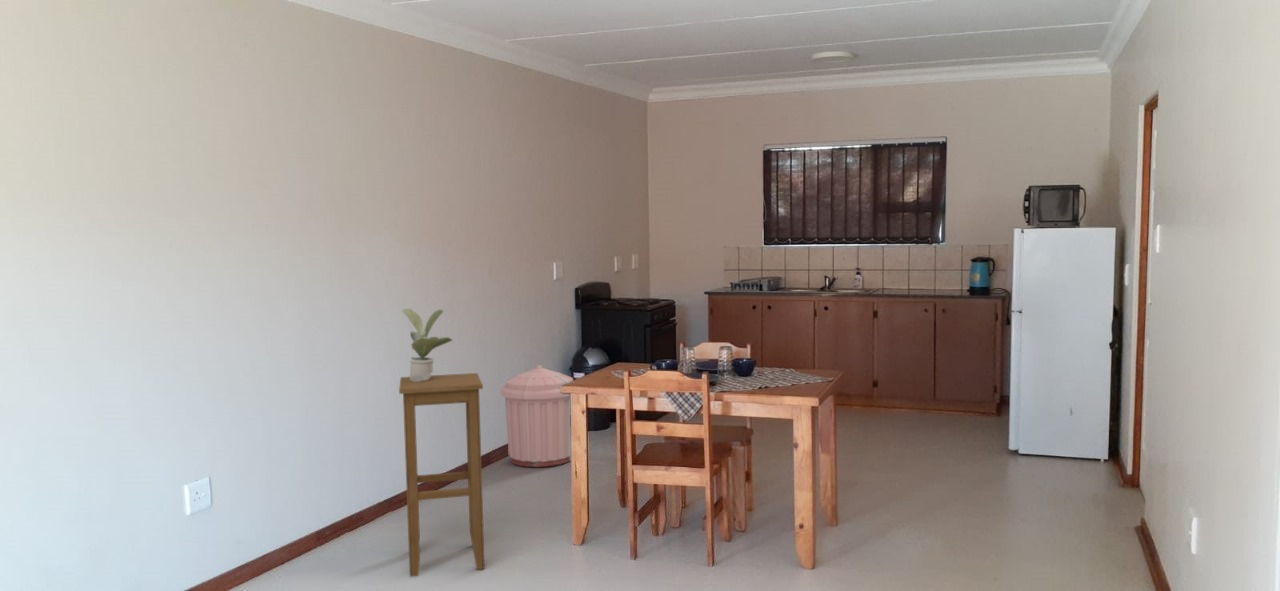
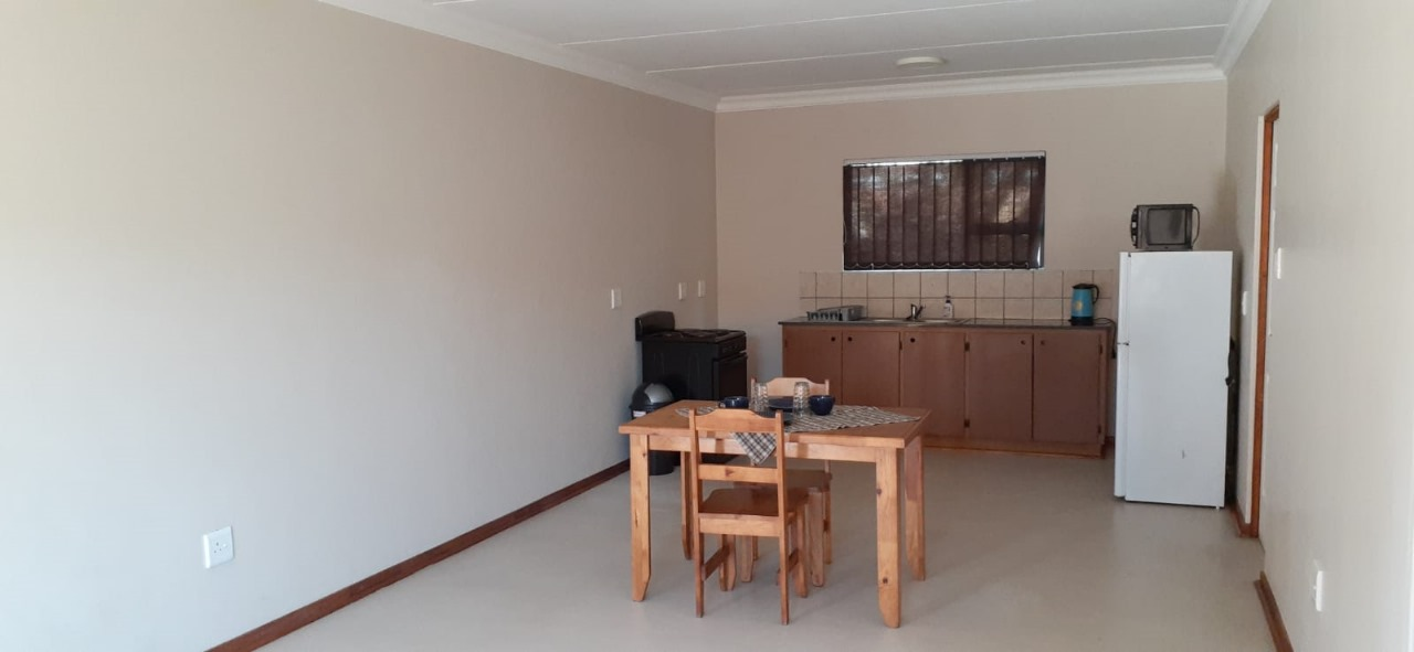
- trash can (540, 412)
- stool (443, 473)
- potted plant (428, 343)
